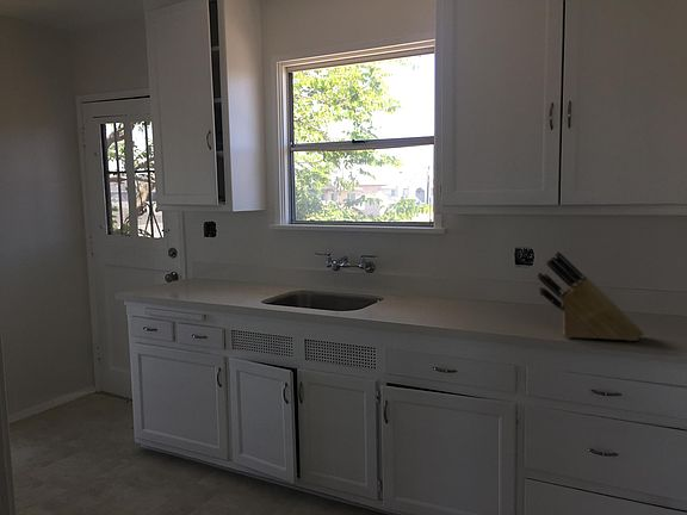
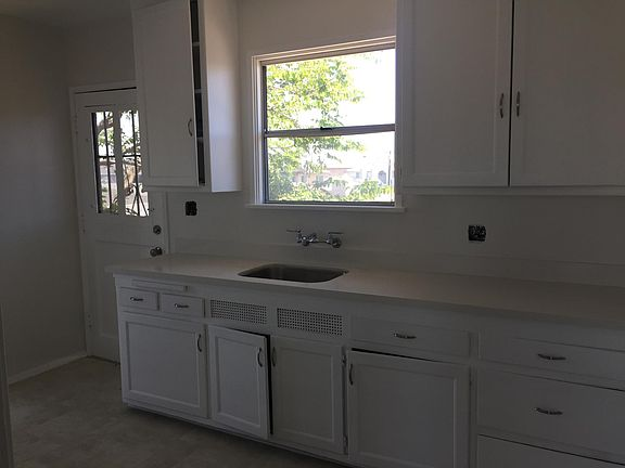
- knife block (588, 293)
